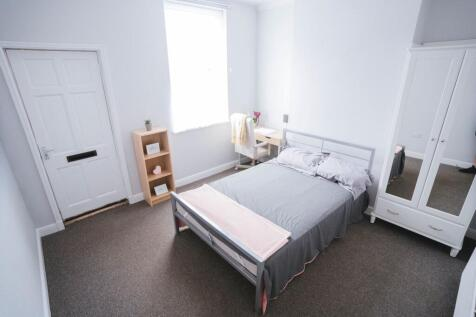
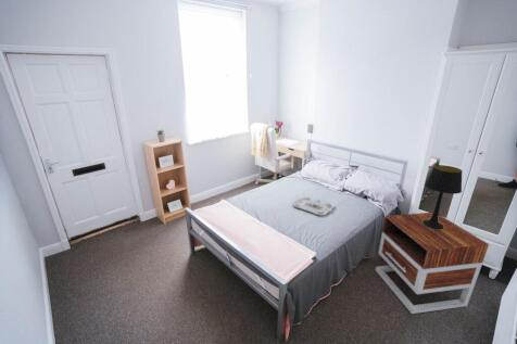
+ nightstand (423, 258)
+ table lamp (440, 198)
+ serving tray (313, 205)
